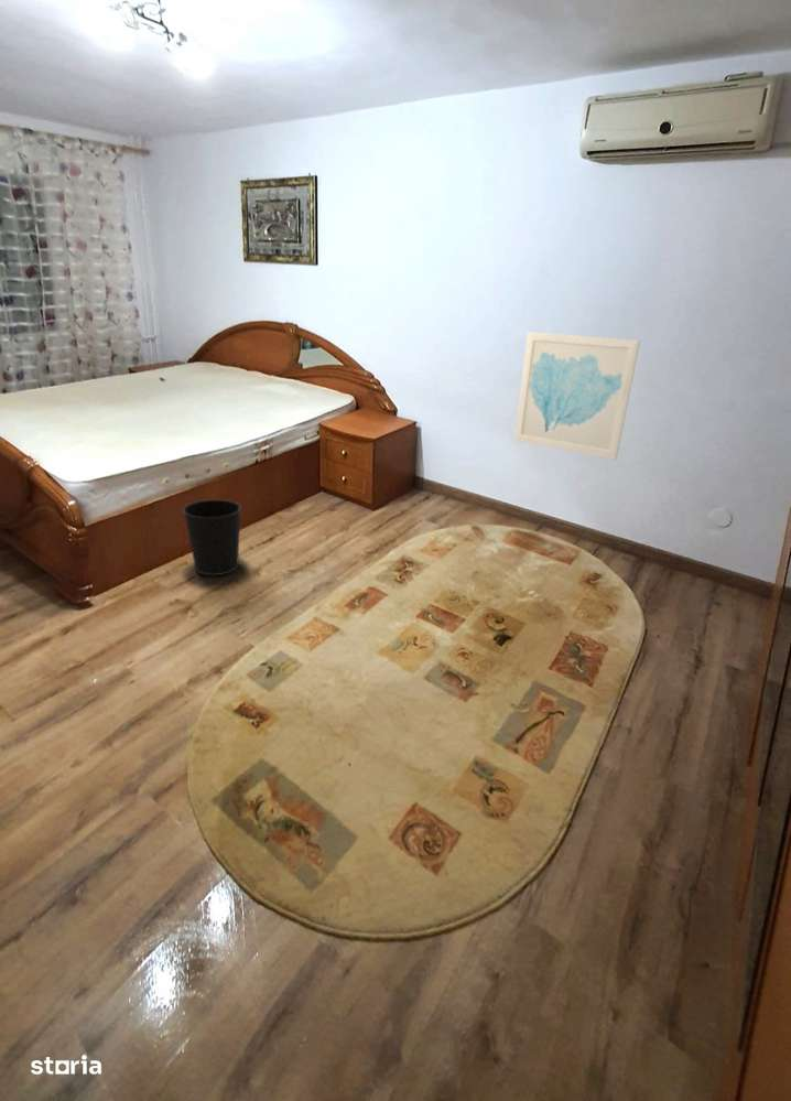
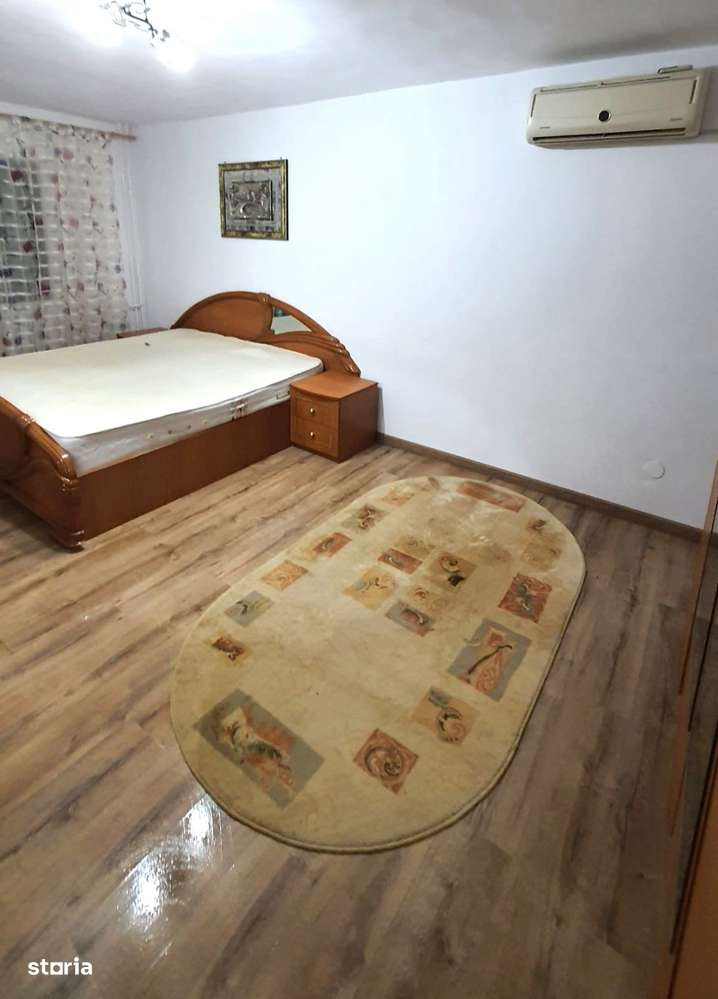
- wall art (571, 395)
- wastebasket (214, 538)
